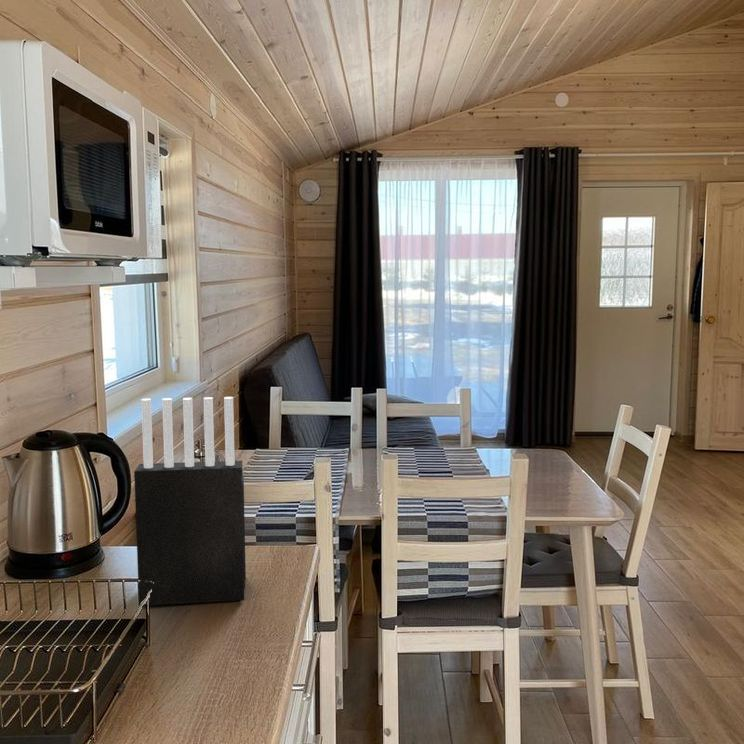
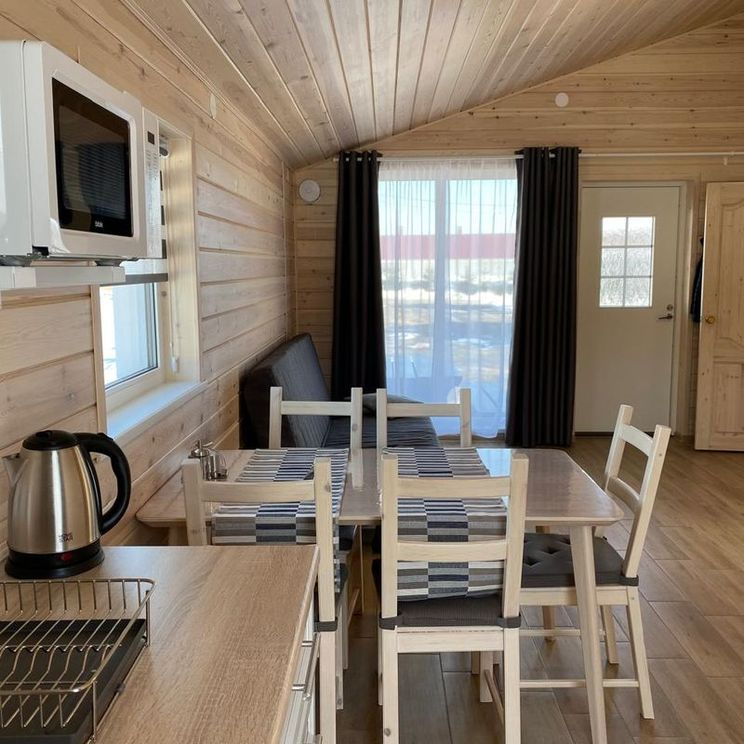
- knife block (192, 493)
